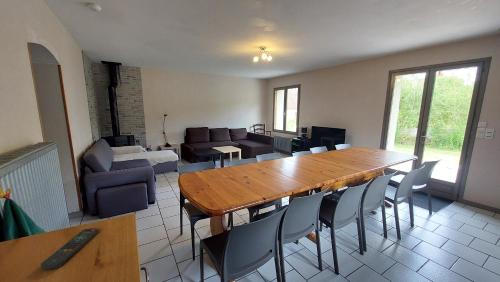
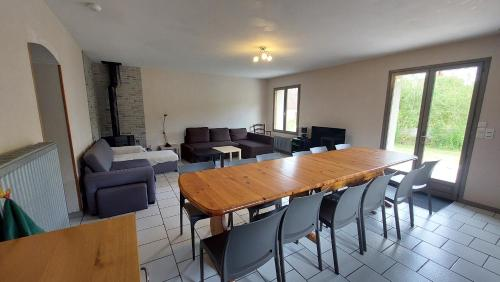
- remote control (73, 245)
